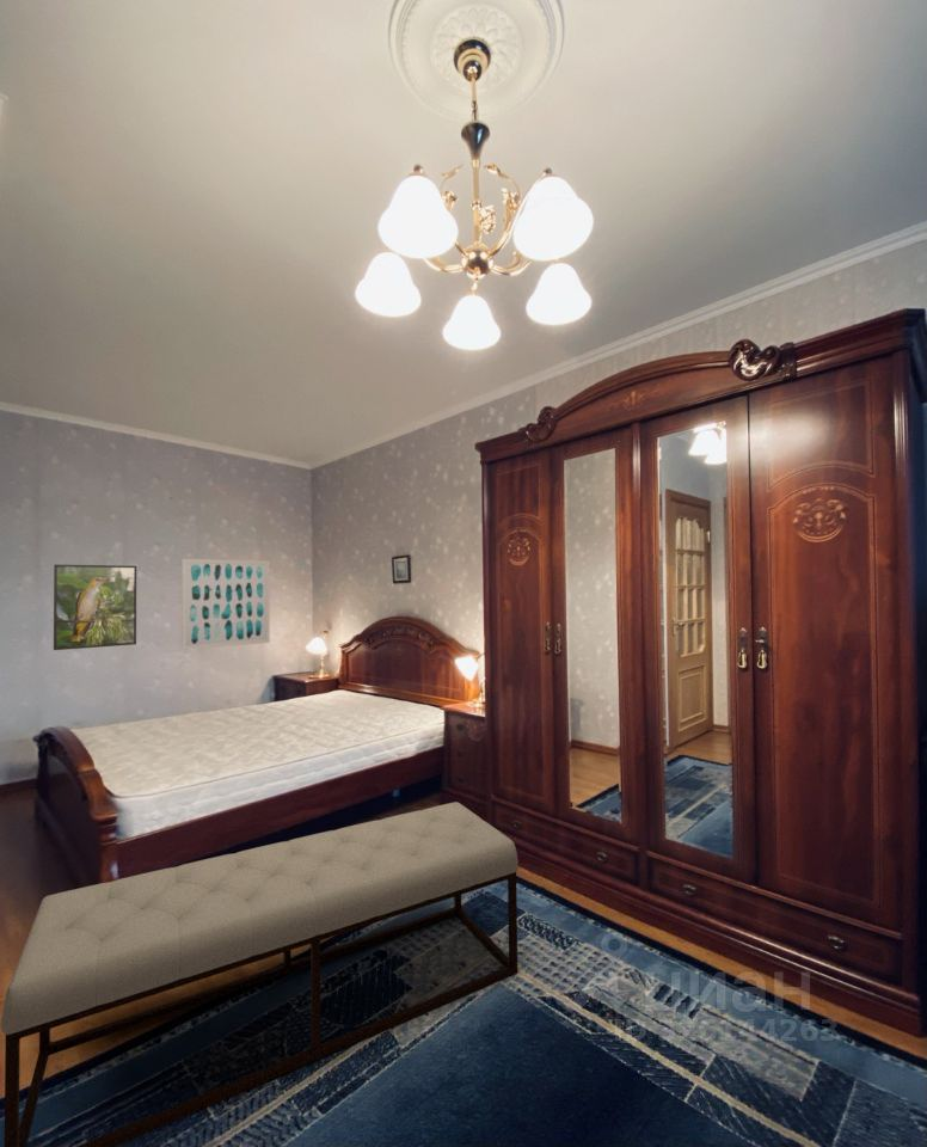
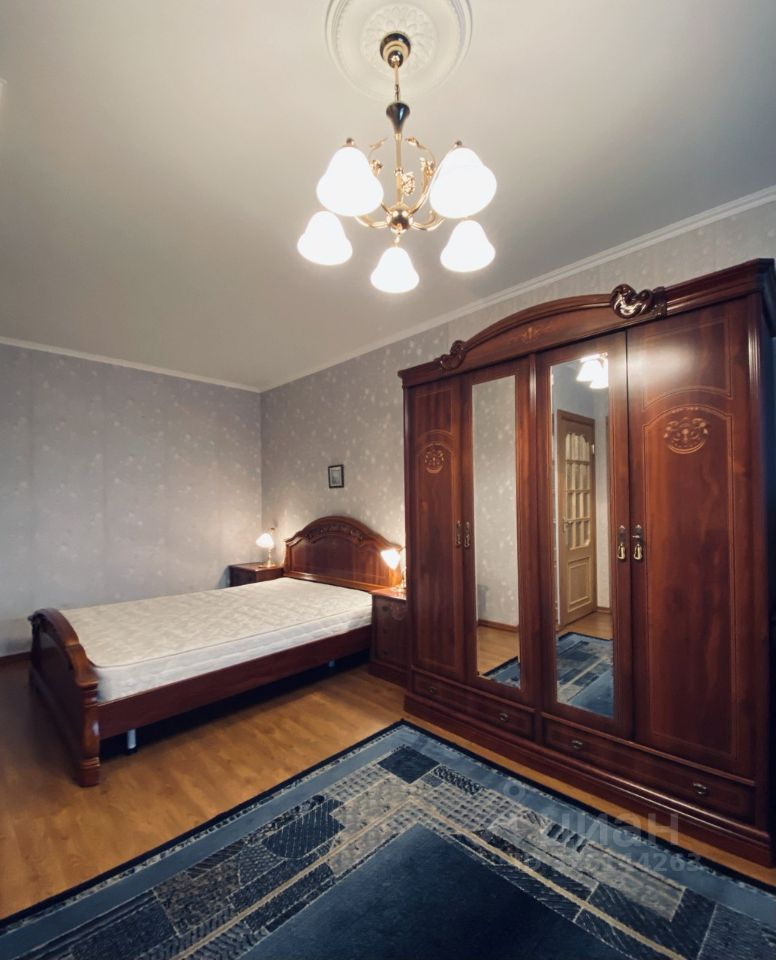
- wall art (227, 602)
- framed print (97, 606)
- bench (300, 936)
